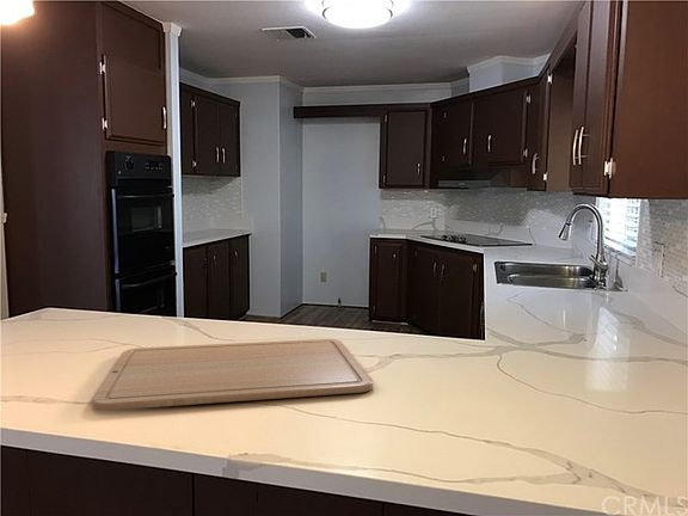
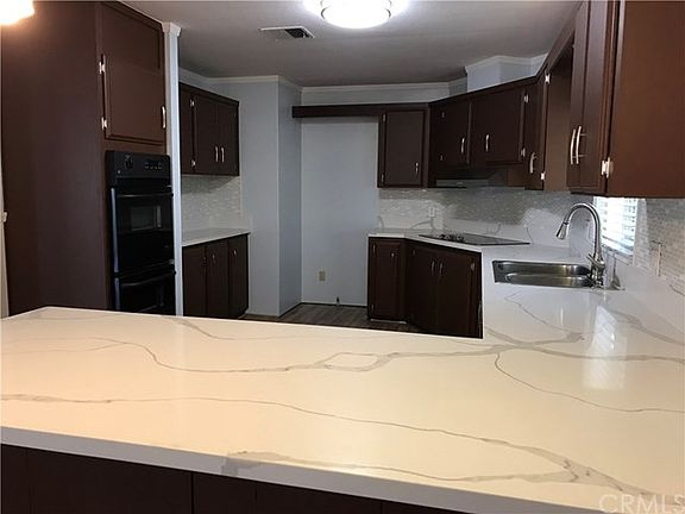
- chopping board (238, 367)
